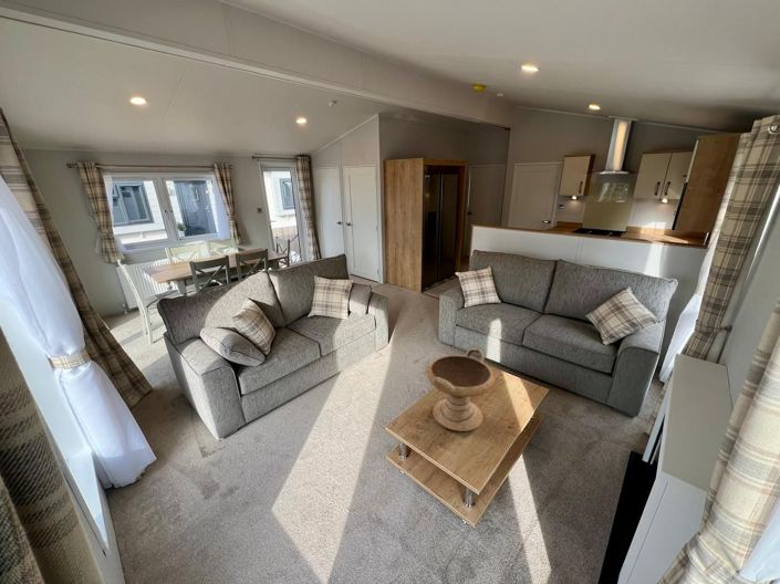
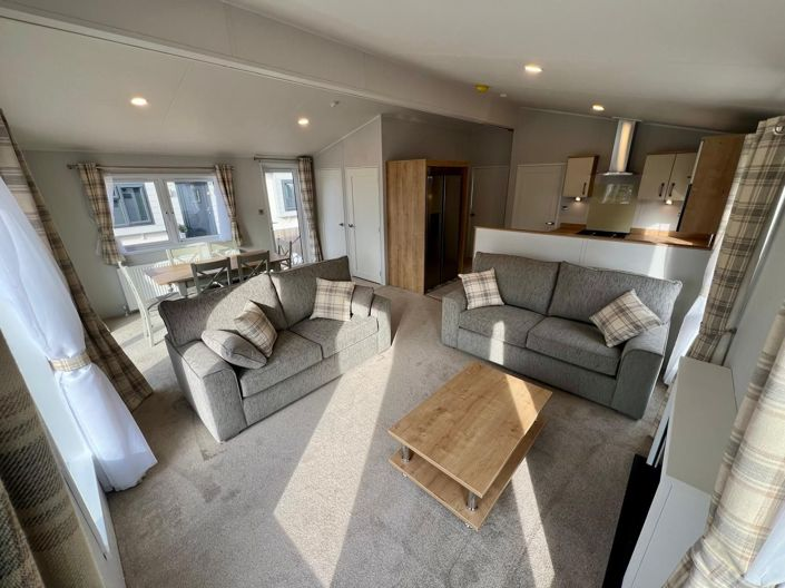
- decorative bowl (458, 389)
